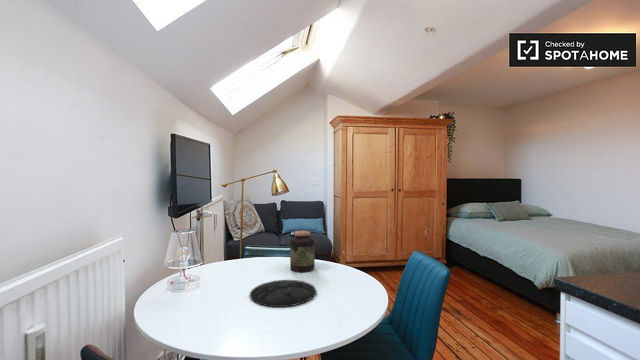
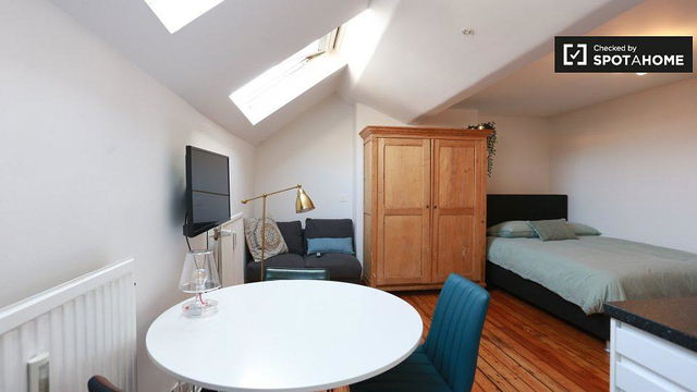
- plate (283, 288)
- jar (302, 250)
